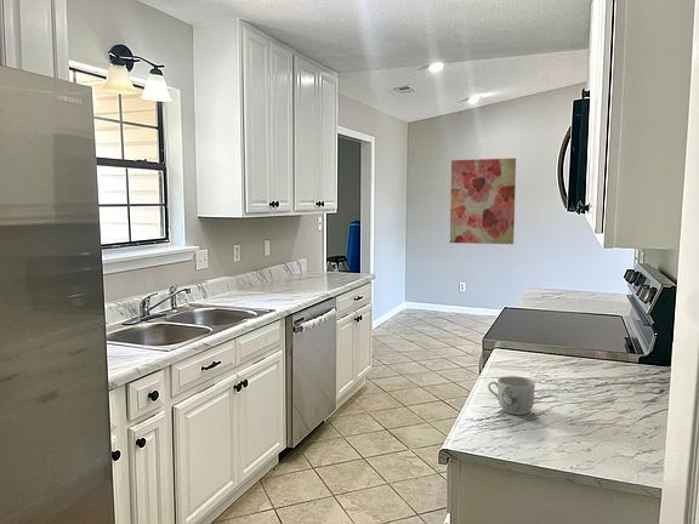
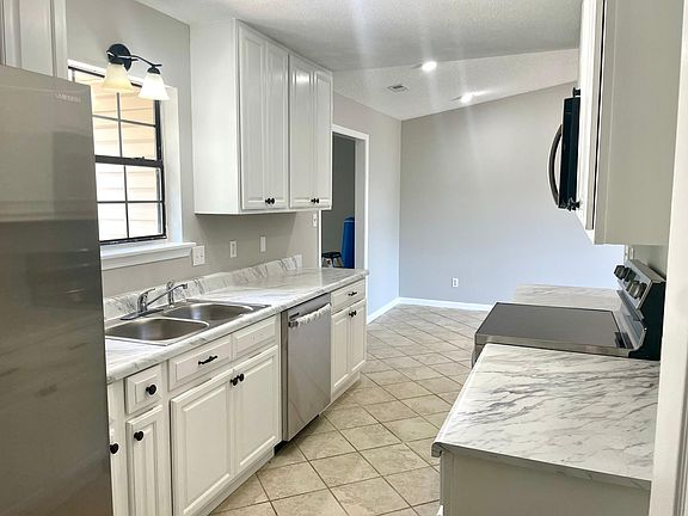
- wall art (482, 201)
- mug (510, 394)
